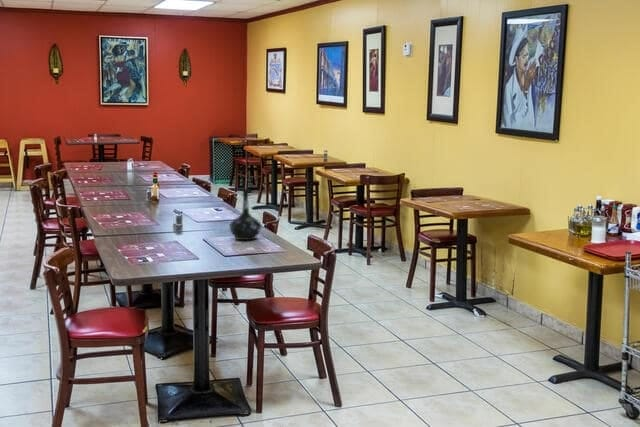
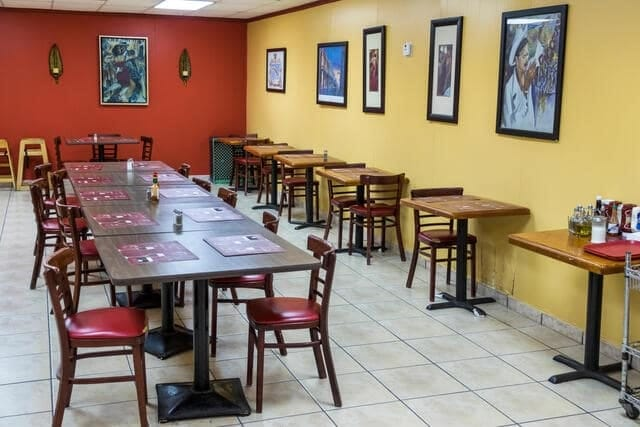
- bottle (245, 213)
